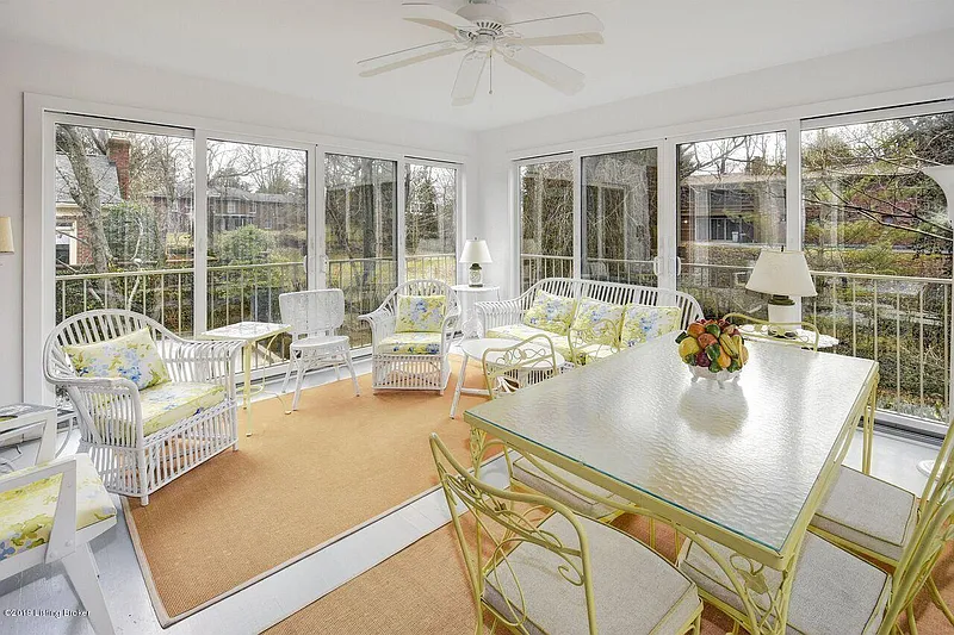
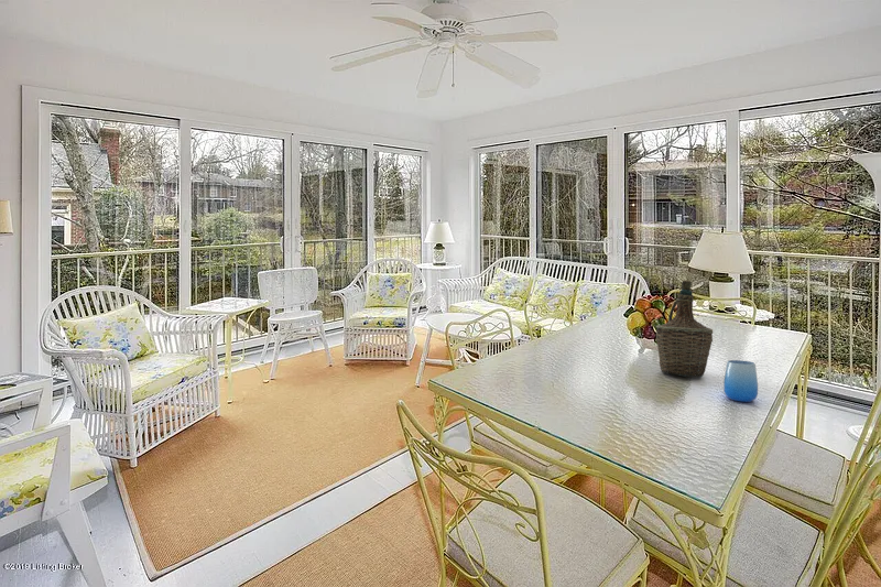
+ bottle (683, 327)
+ cup (740, 380)
